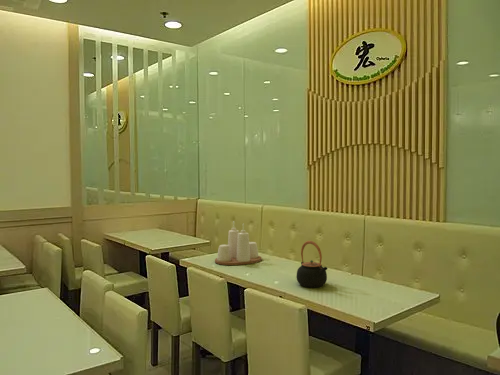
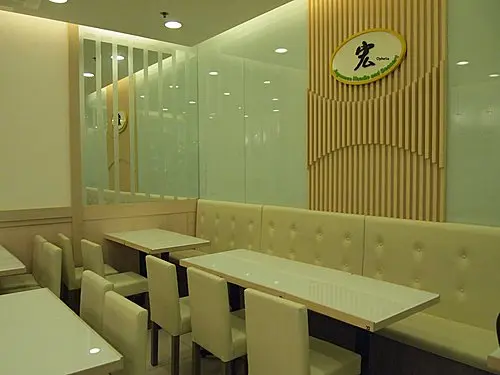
- teapot (313, 263)
- condiment set (238, 241)
